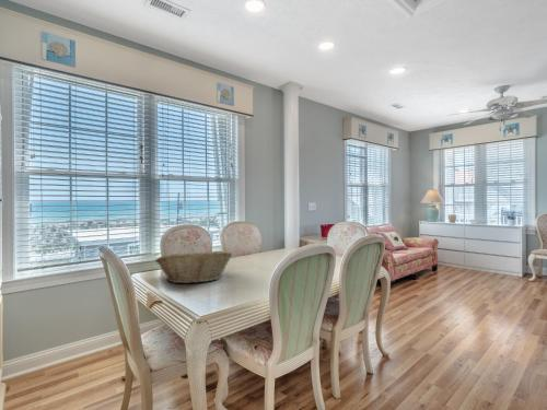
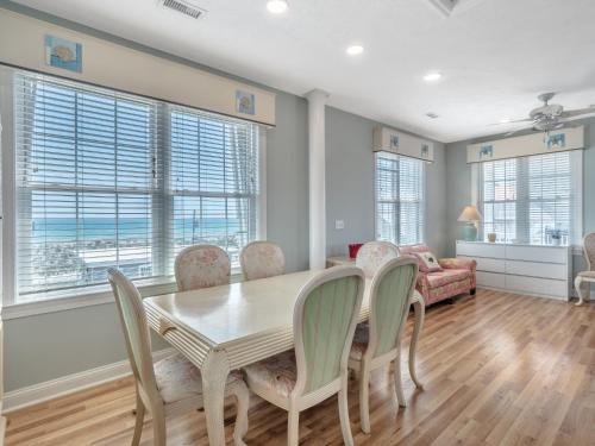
- fruit basket (195, 263)
